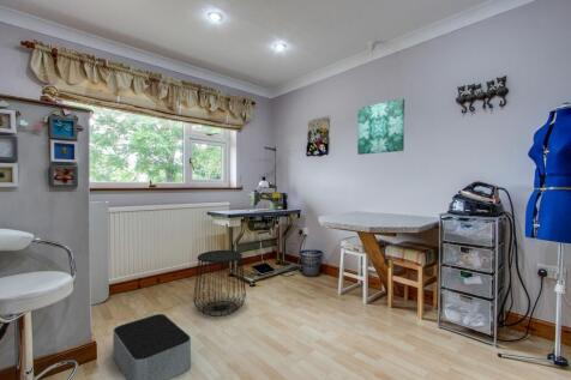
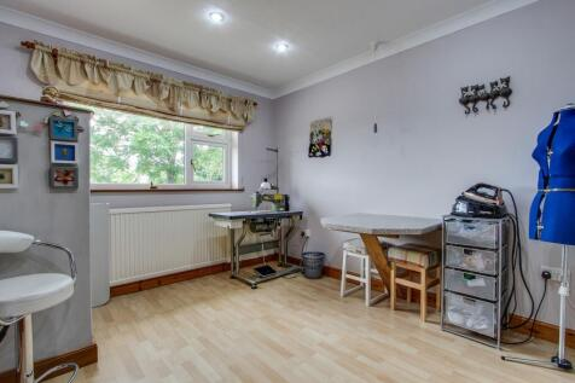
- wall art (379, 128)
- side table (218, 282)
- storage bin (151, 346)
